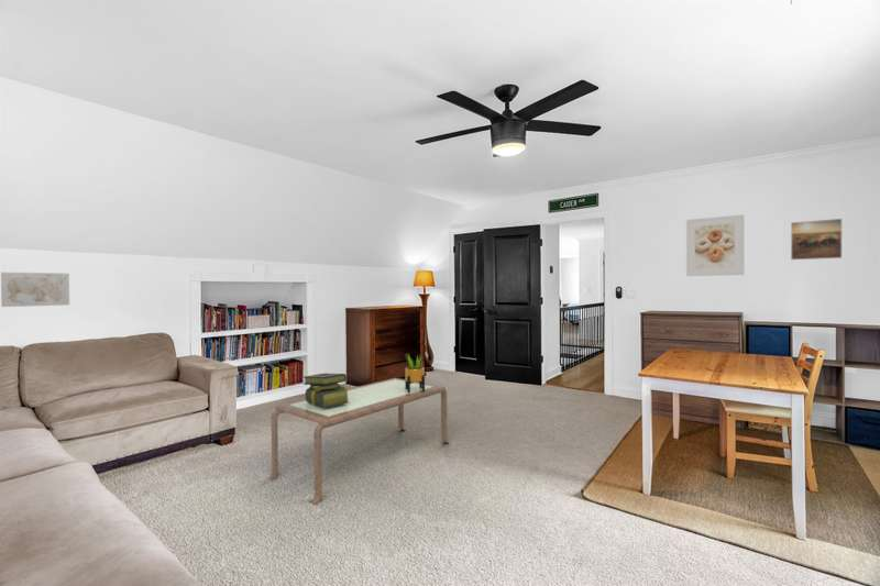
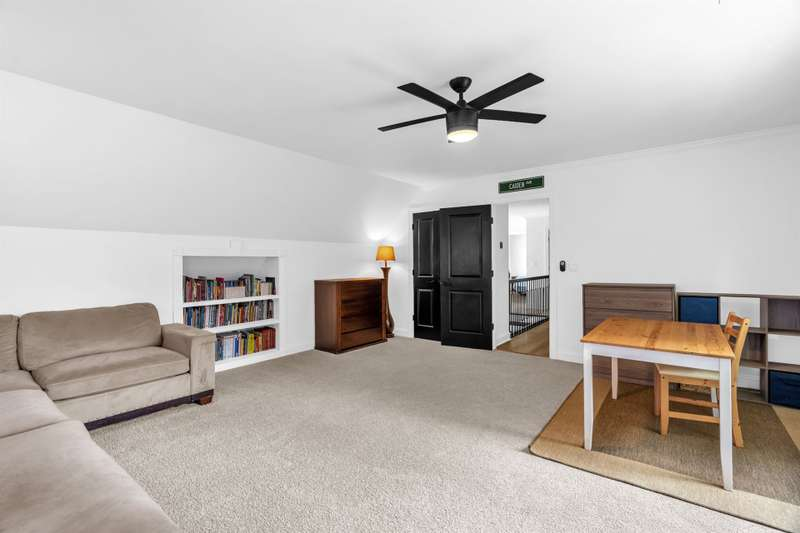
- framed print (815, 240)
- potted plant (414, 371)
- coffee table (363, 416)
- stack of books (324, 388)
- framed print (714, 246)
- wall art (36, 289)
